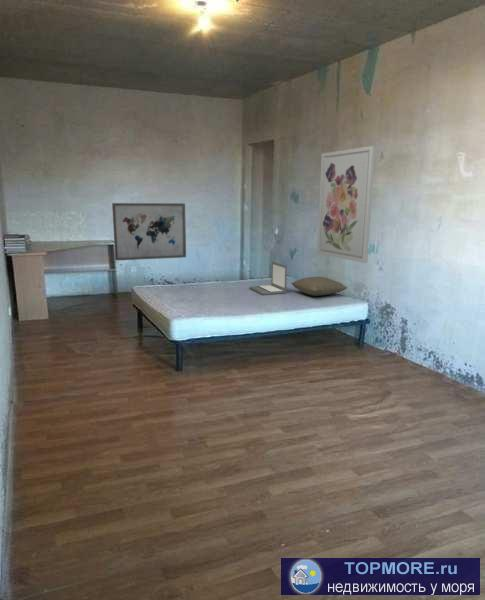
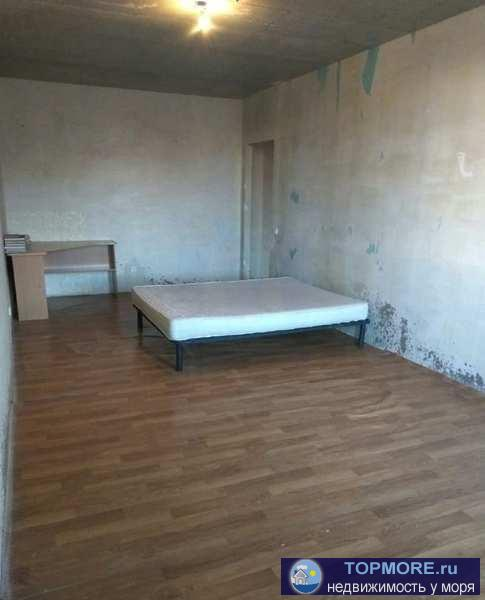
- wall art (150, 231)
- laptop (271, 277)
- pillow (318, 286)
- wall art (343, 205)
